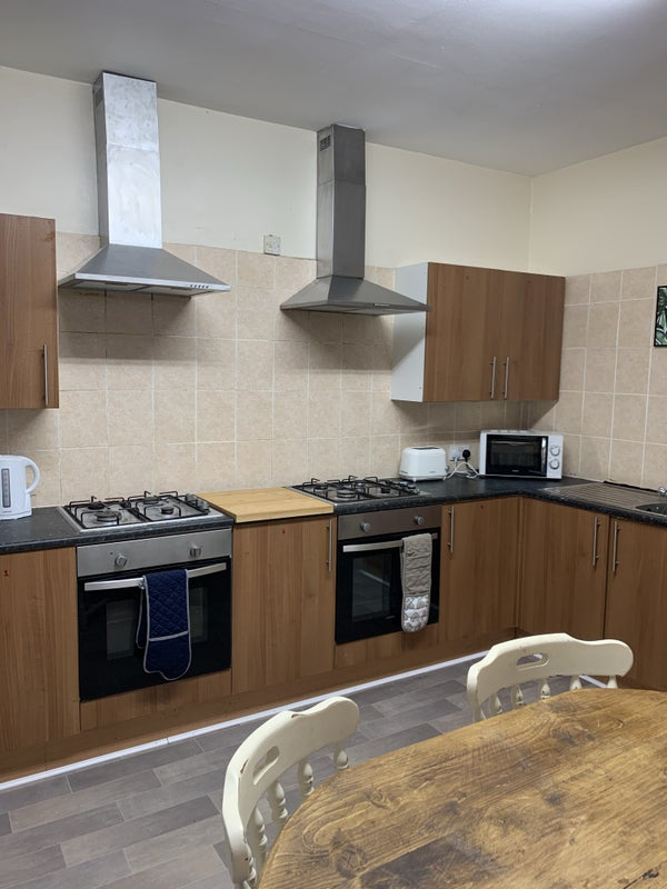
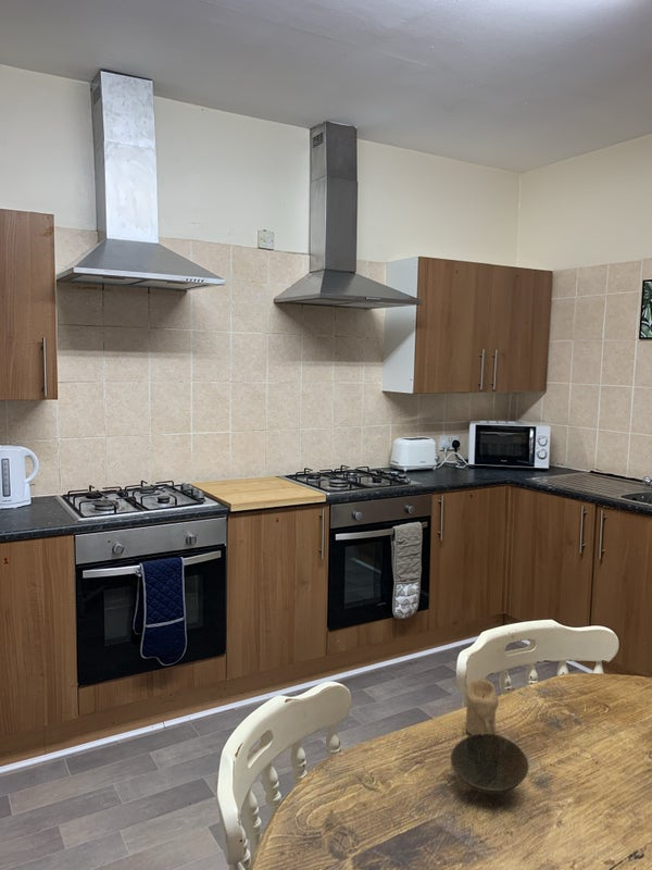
+ bowl (467, 783)
+ candle (481, 709)
